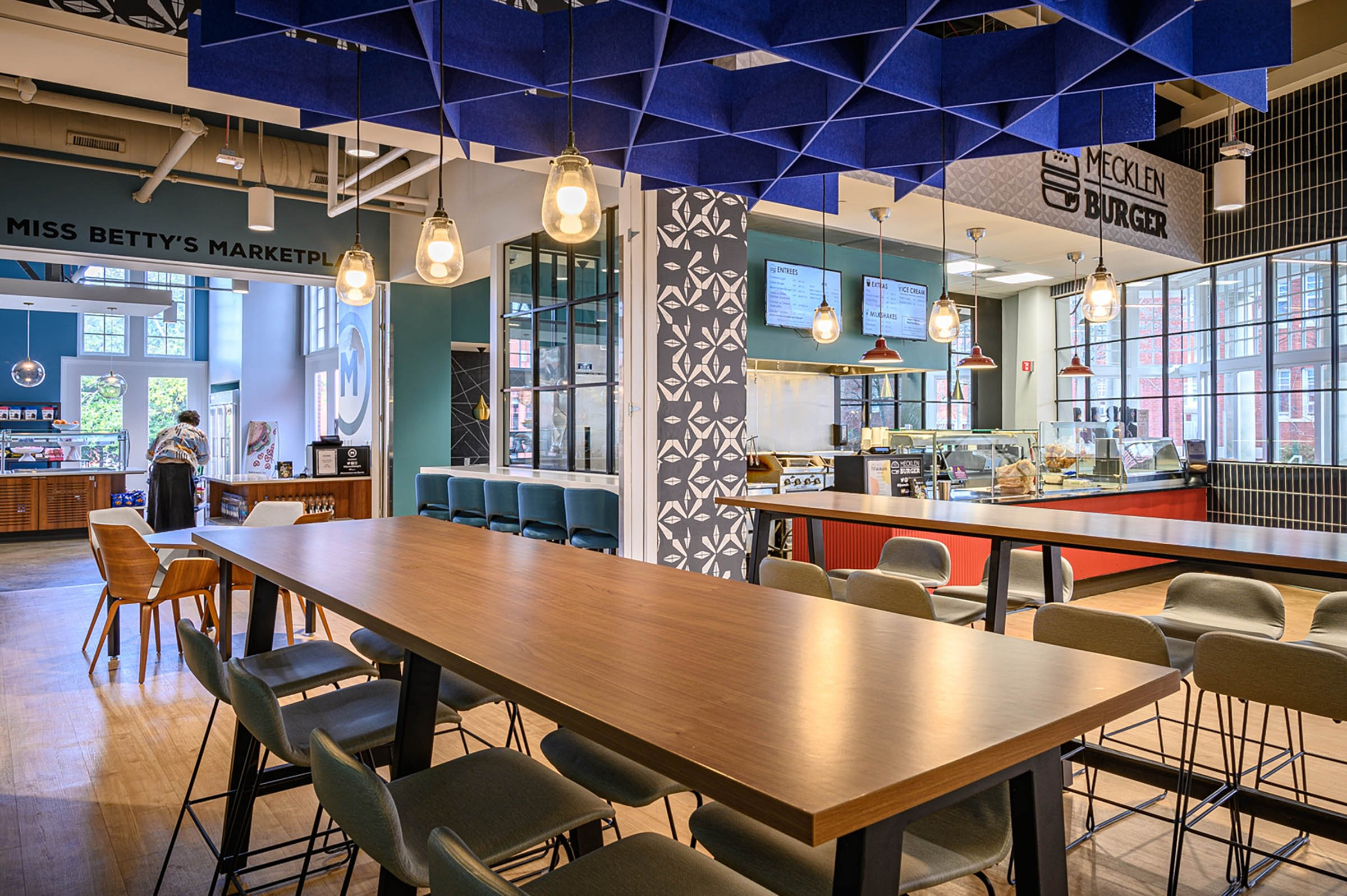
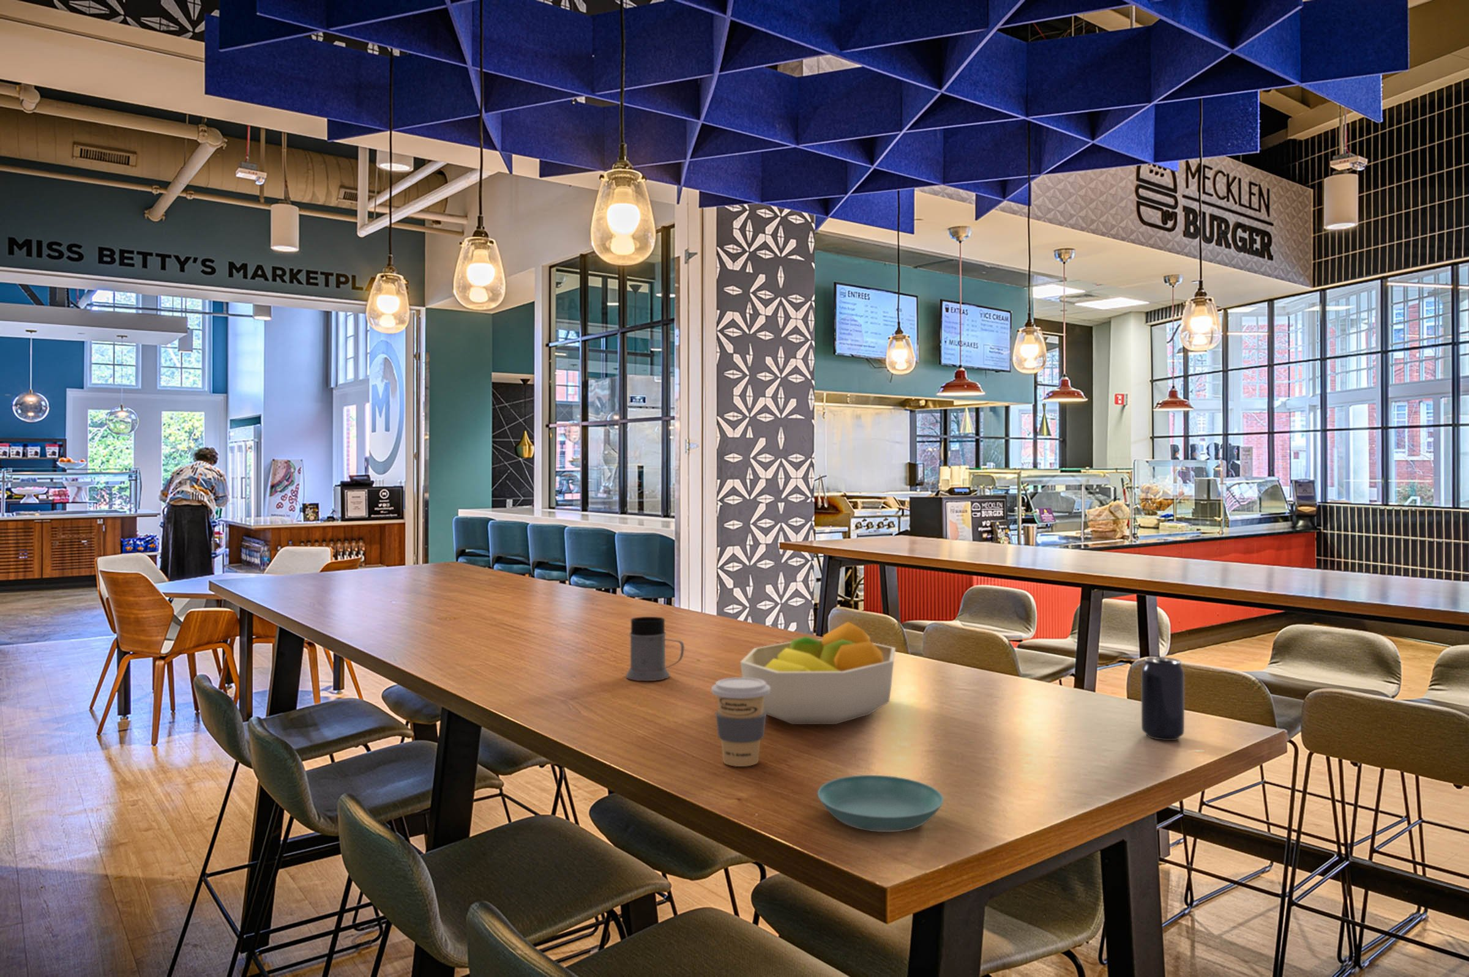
+ mug (657, 649)
+ coffee cup (740, 721)
+ saucer (880, 805)
+ beverage can (1163, 698)
+ fruit bowl (821, 668)
